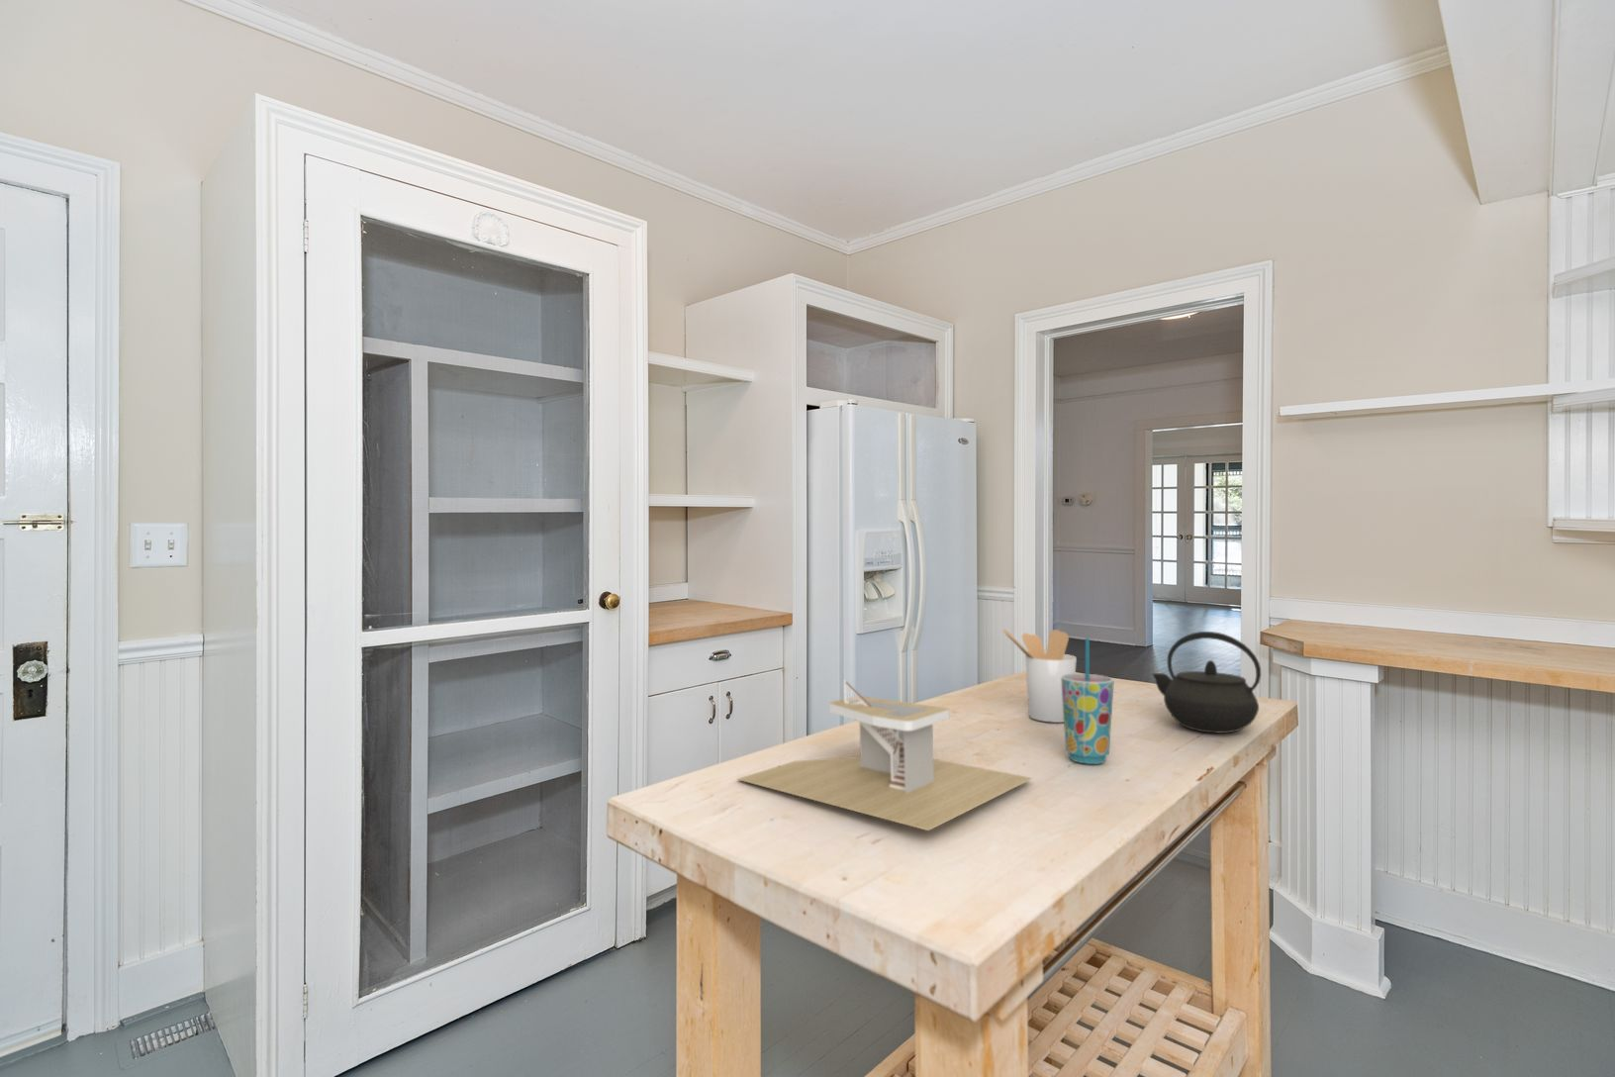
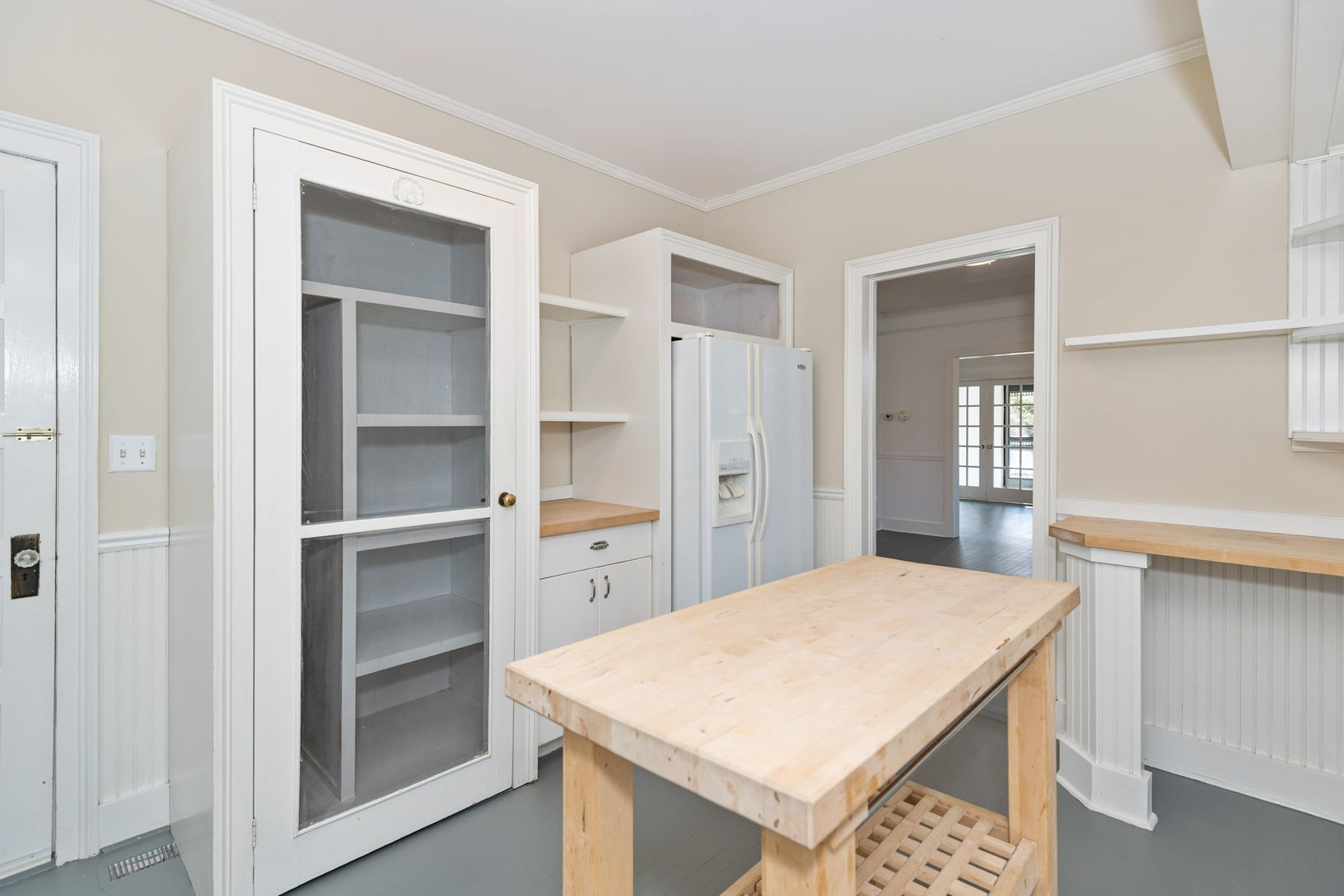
- kettle (1203, 678)
- utensil holder (1037, 671)
- cup (1086, 698)
- architectural model (883, 733)
